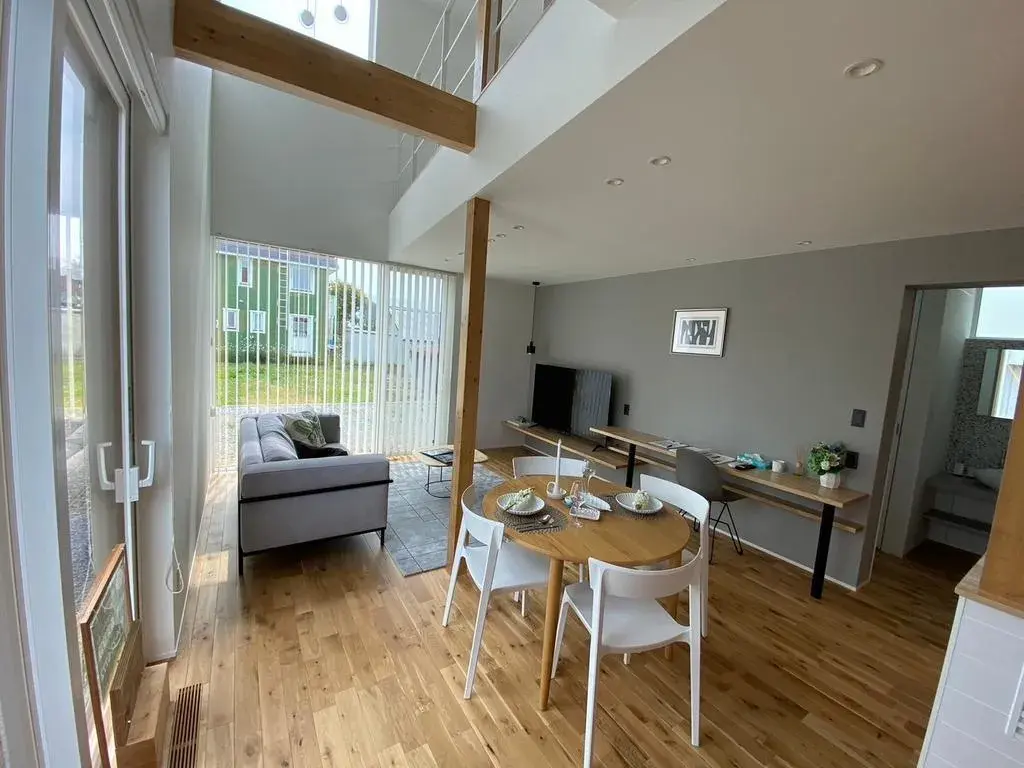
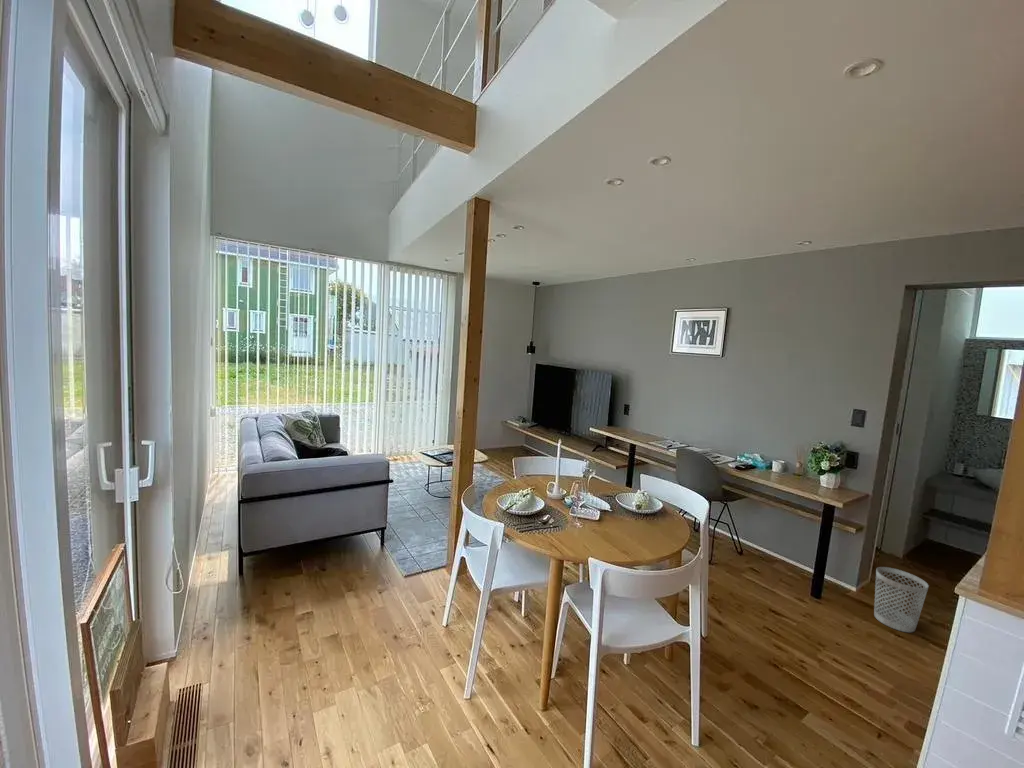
+ wastebasket (897, 599)
